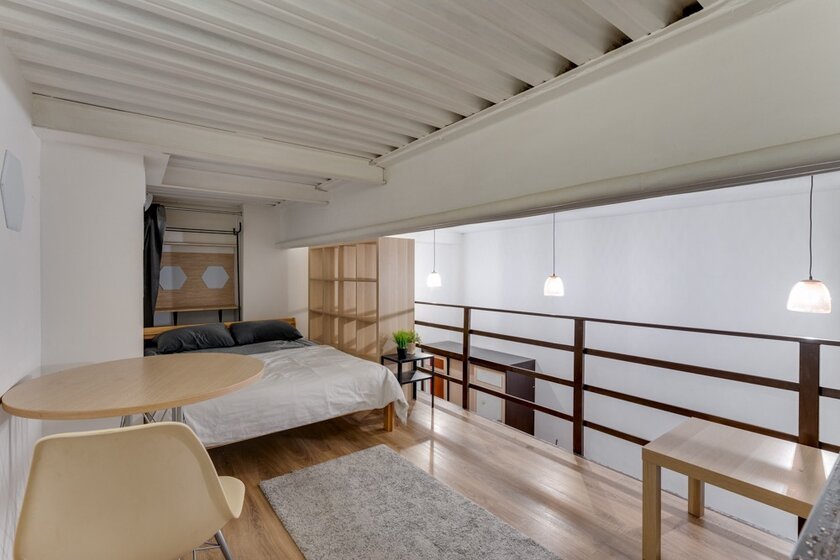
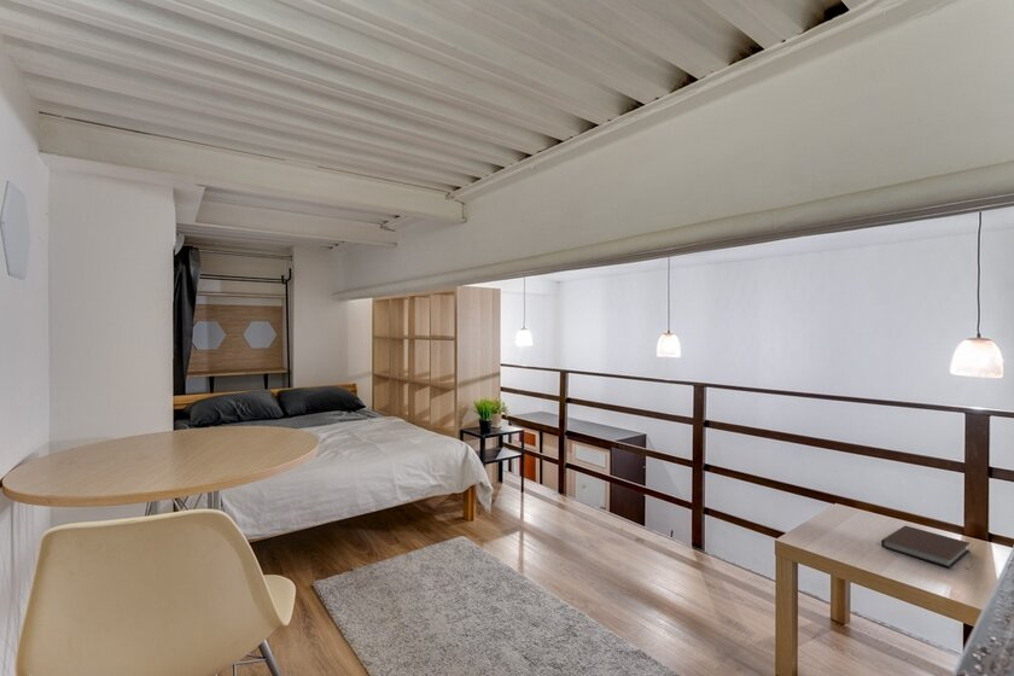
+ notebook (925, 544)
